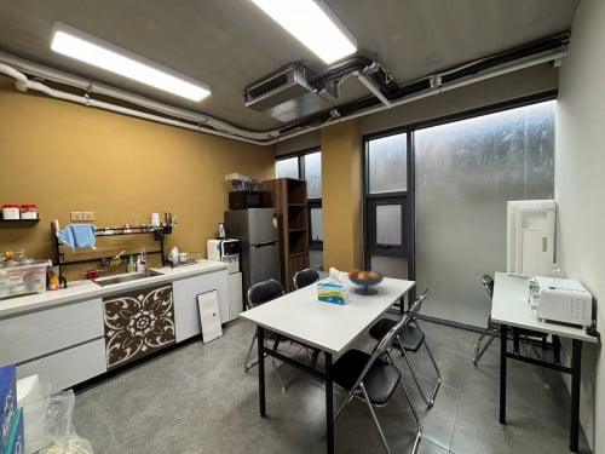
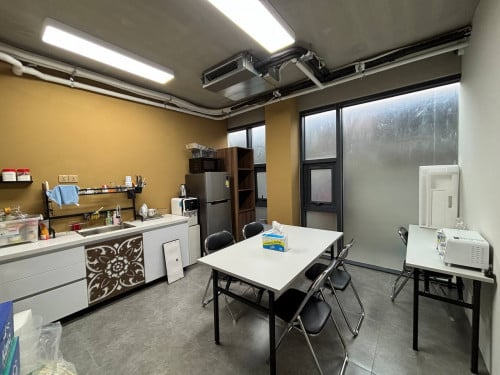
- fruit bowl (365, 280)
